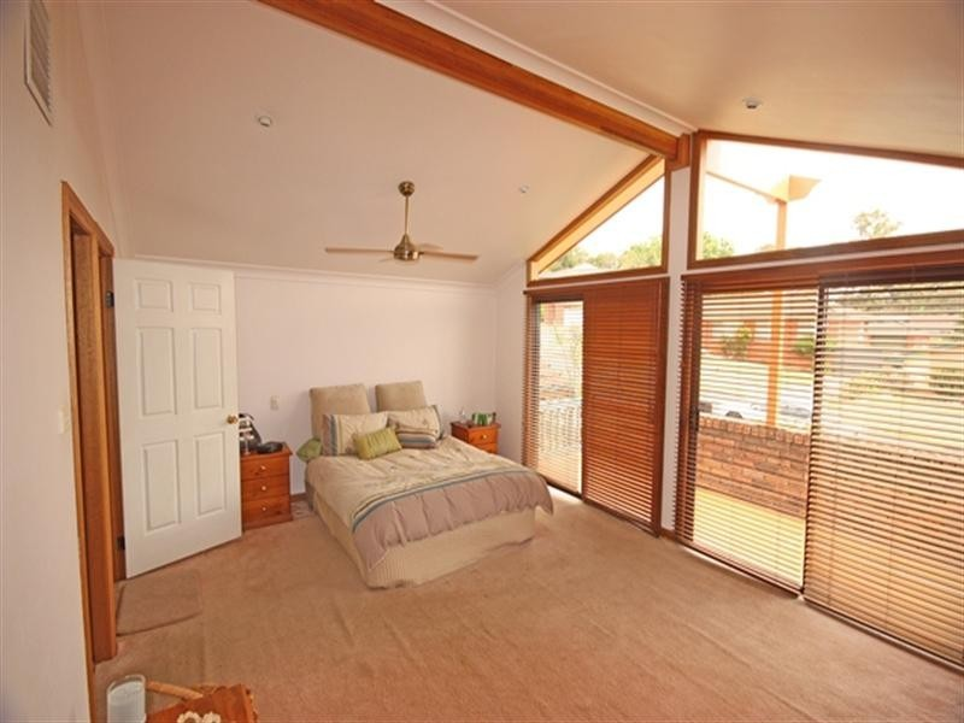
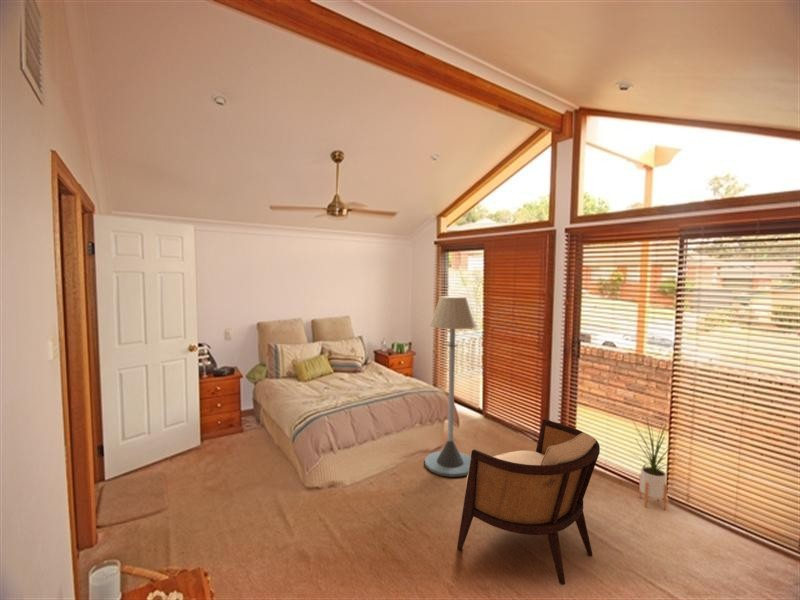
+ house plant (655, 461)
+ floor lamp (451, 381)
+ armchair (532, 484)
